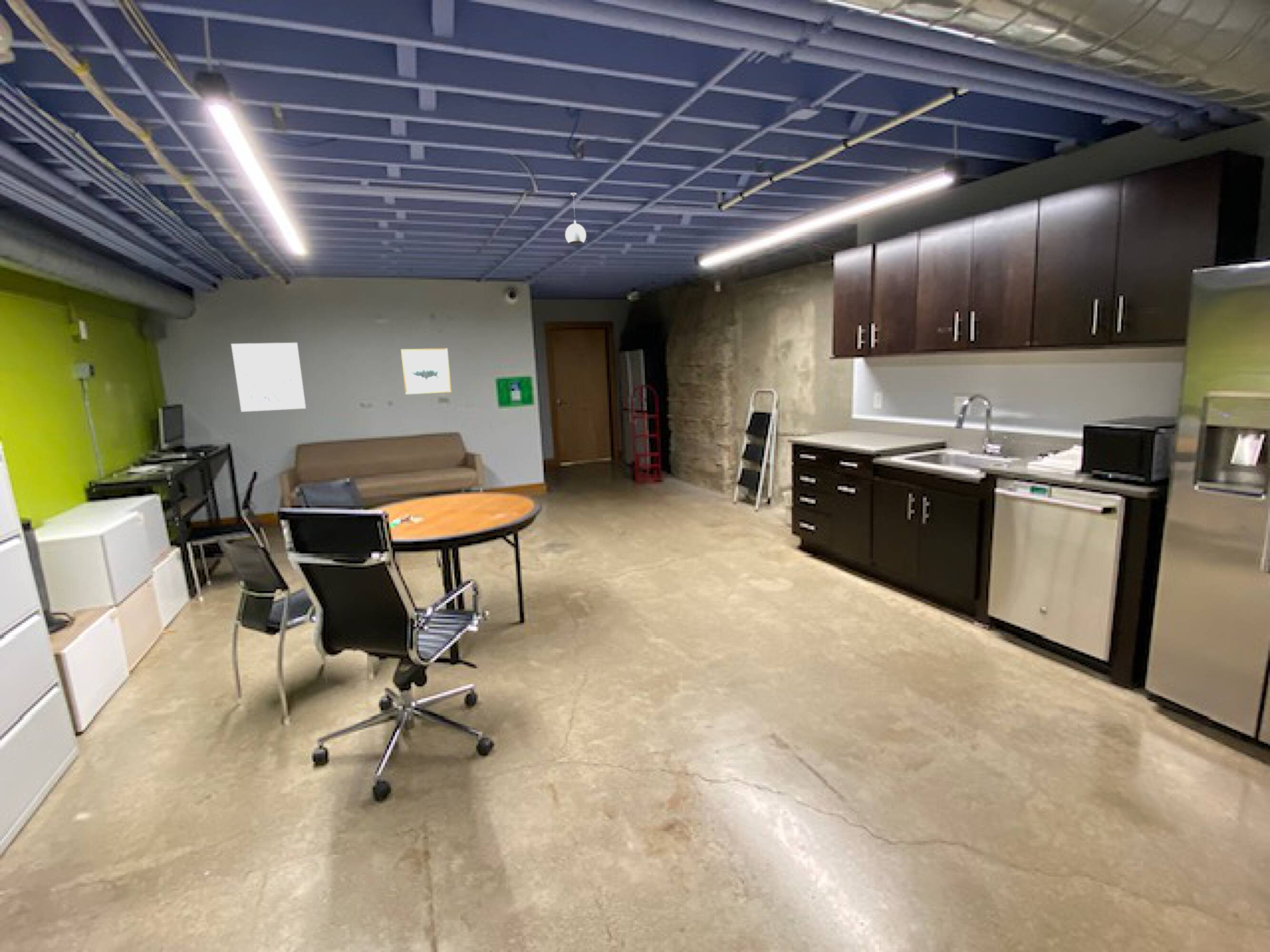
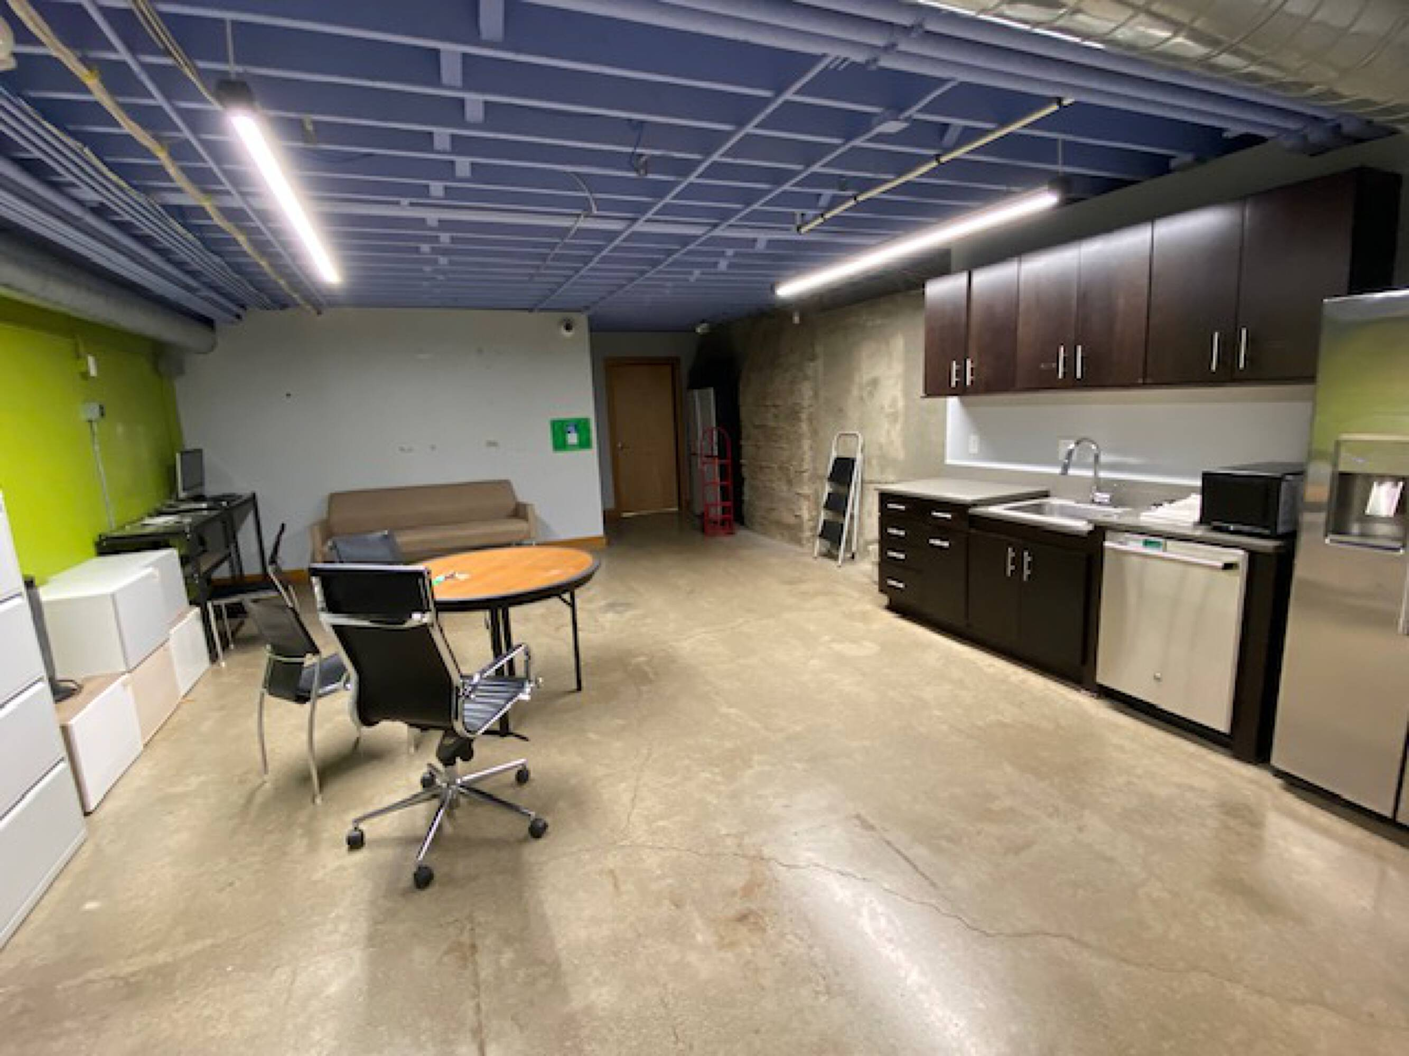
- pendant light (574, 220)
- wall art (426, 371)
- wall art (269, 377)
